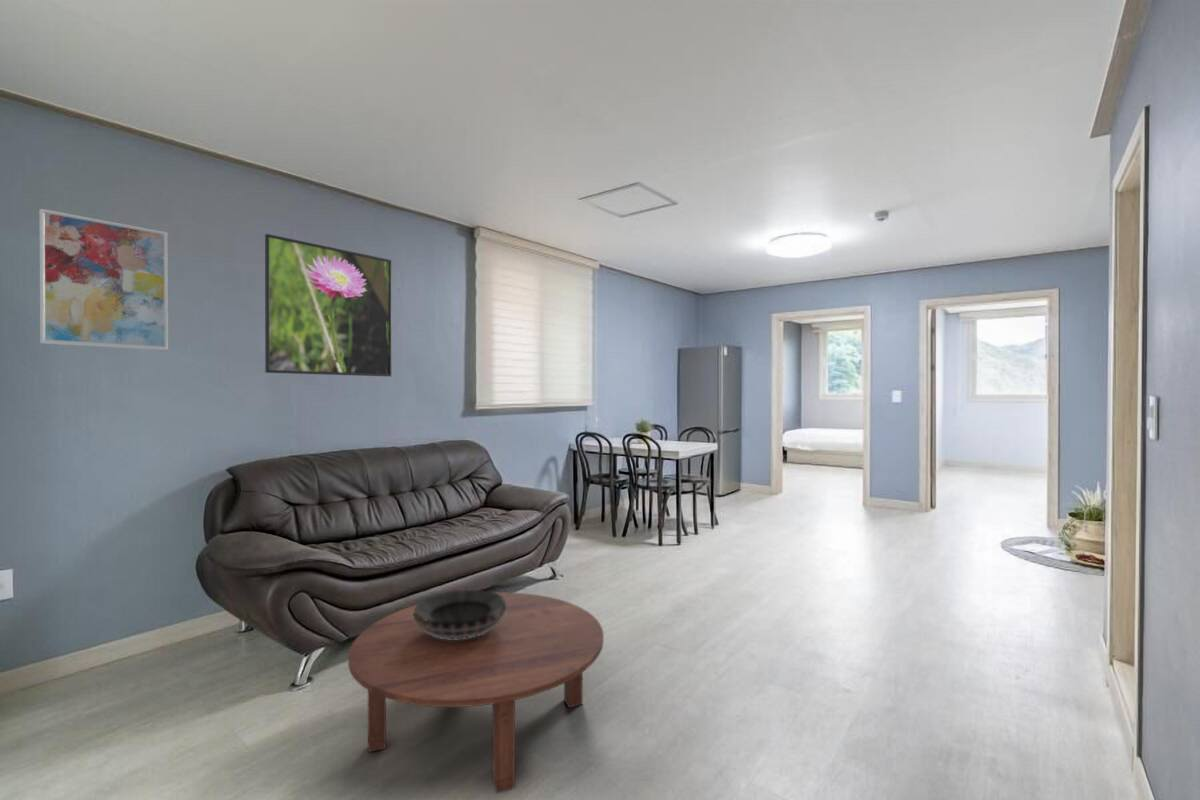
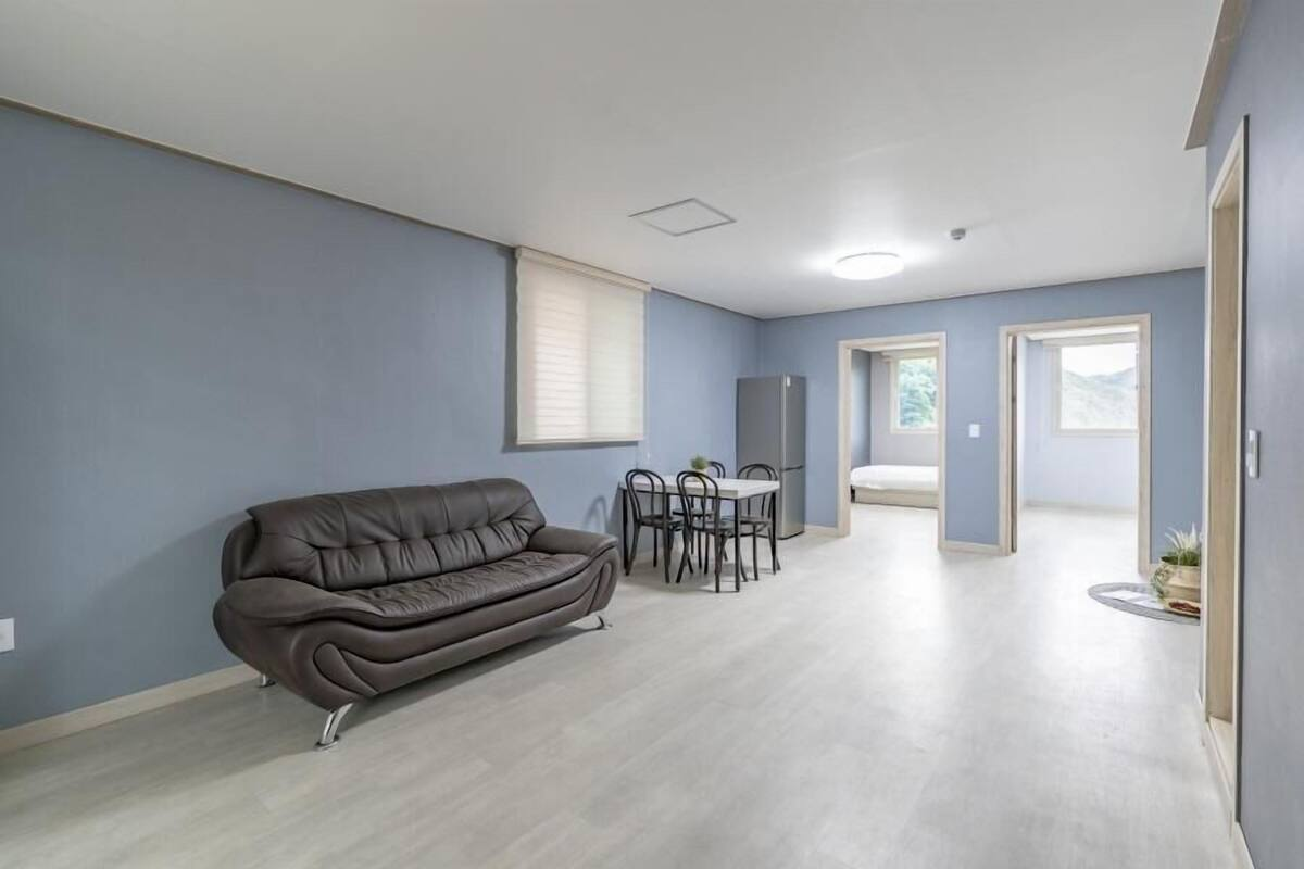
- decorative bowl (462, 617)
- wall art (107, 284)
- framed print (333, 311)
- coffee table (481, 678)
